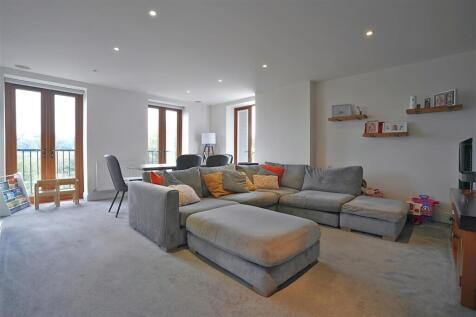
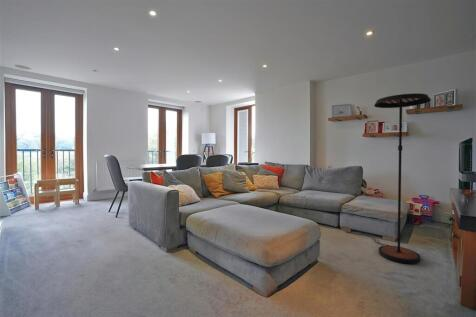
+ floor lamp (398, 176)
